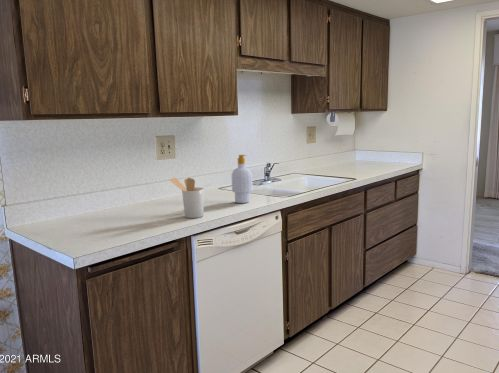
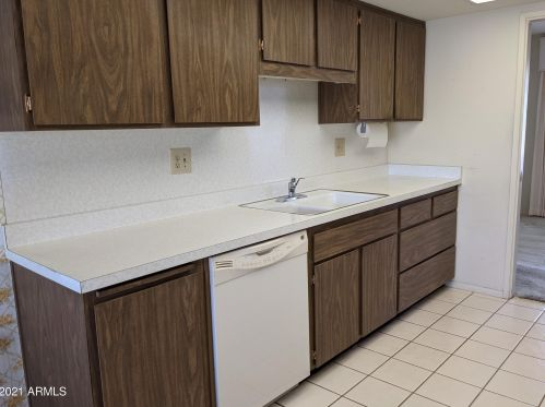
- utensil holder (187, 196)
- soap bottle (241, 178)
